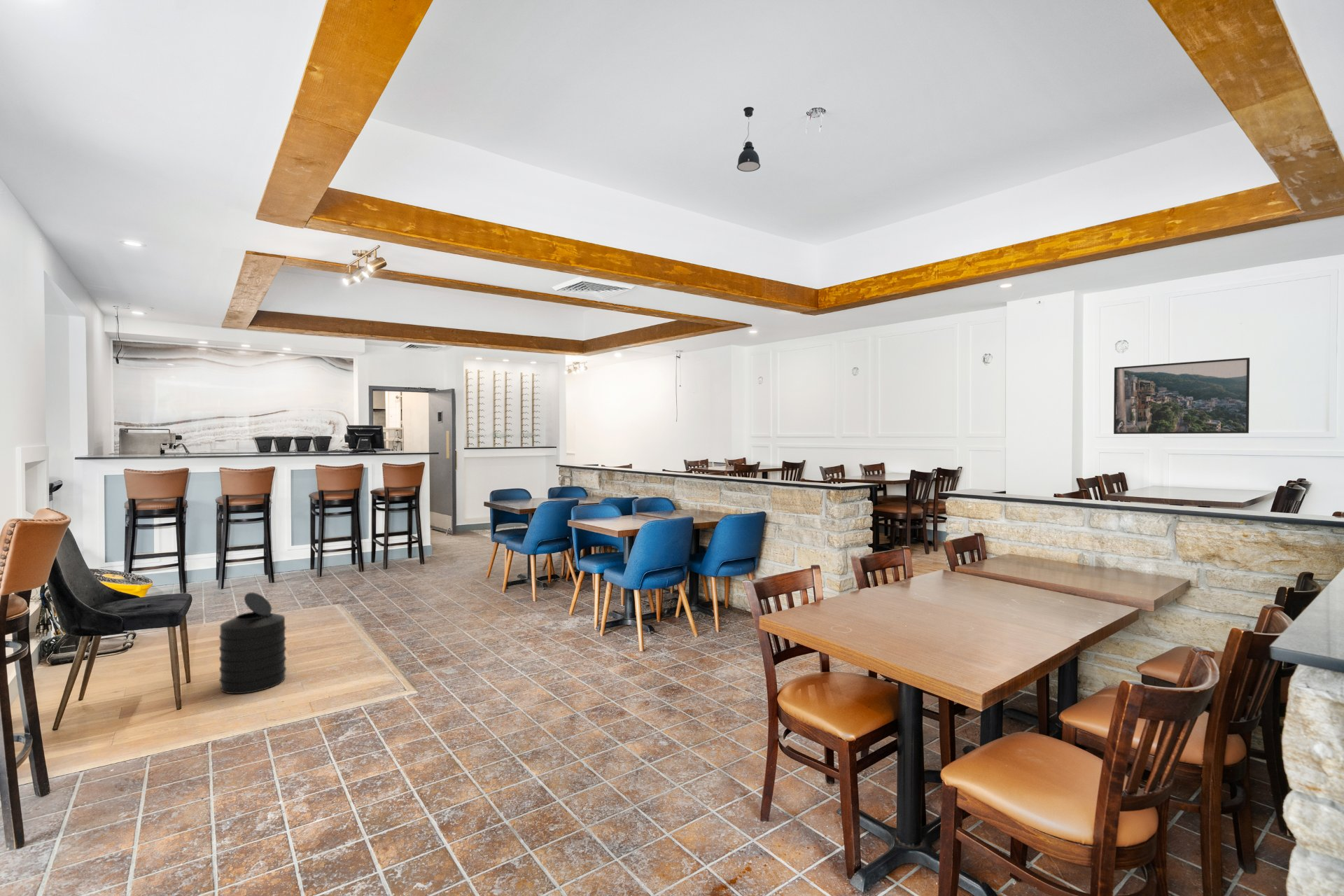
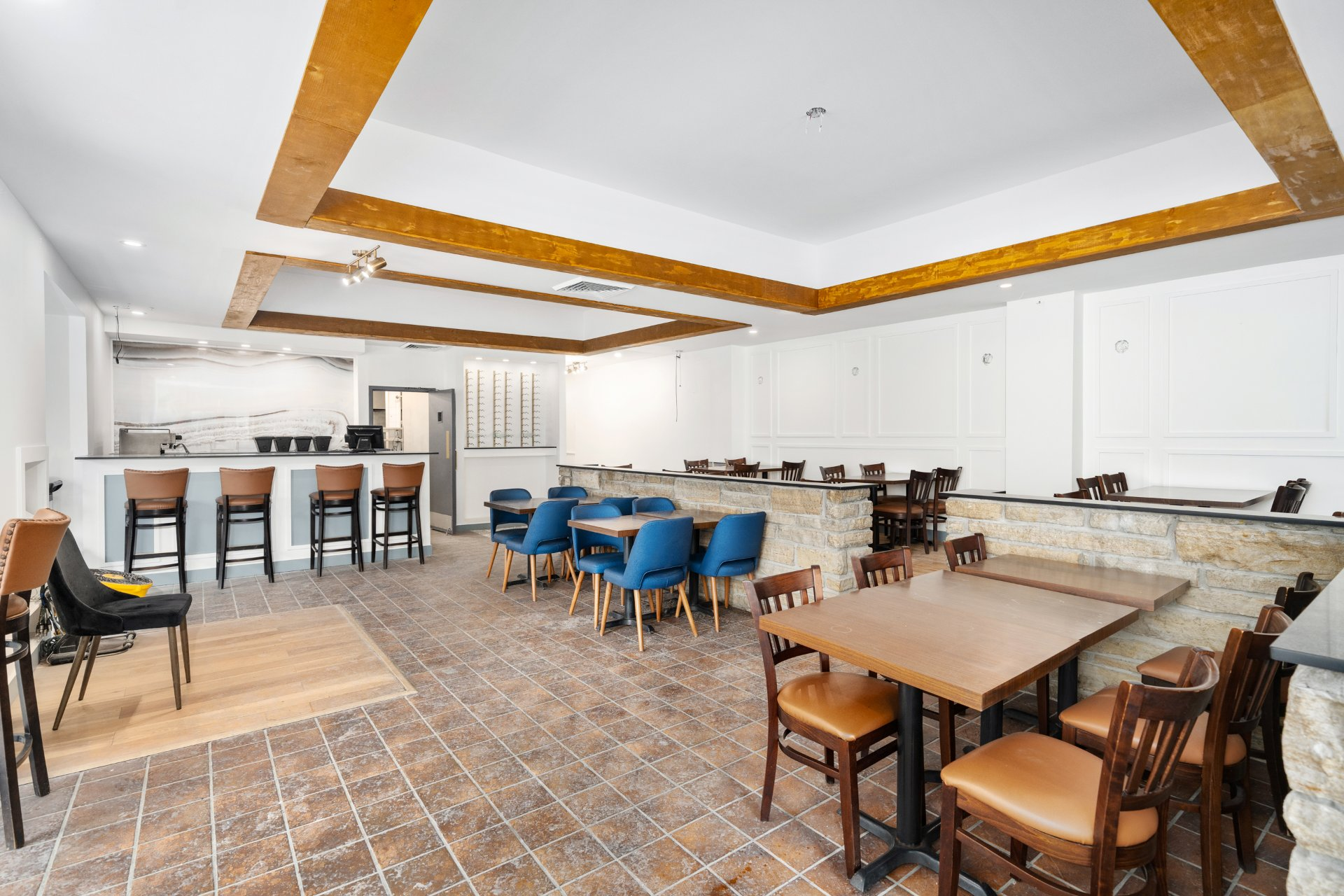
- pendant light (748, 138)
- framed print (1177, 398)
- trash can (253, 638)
